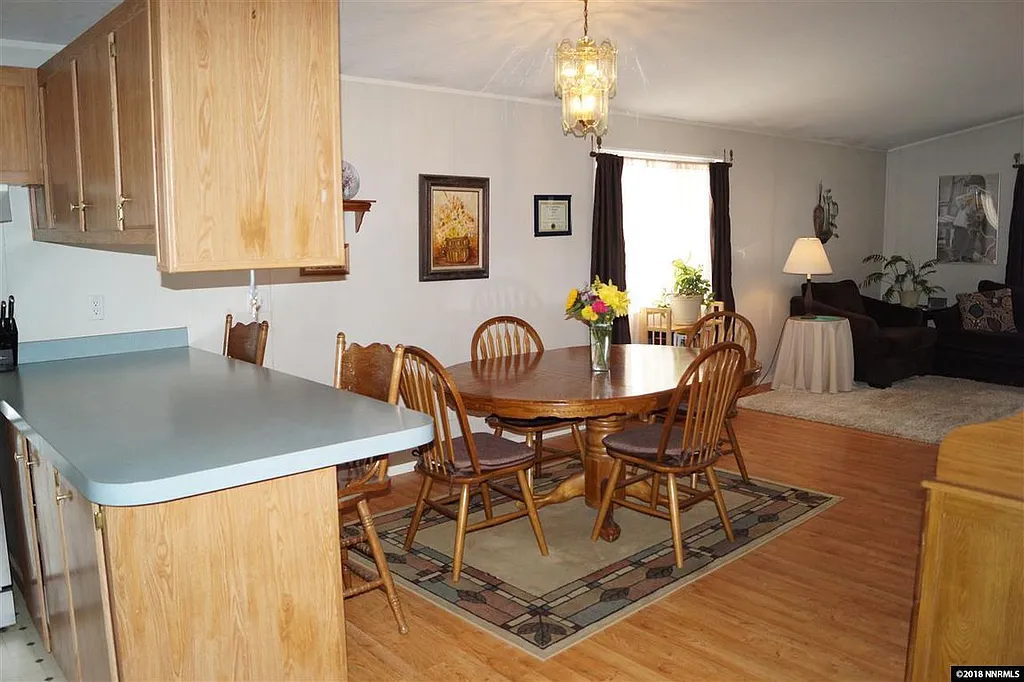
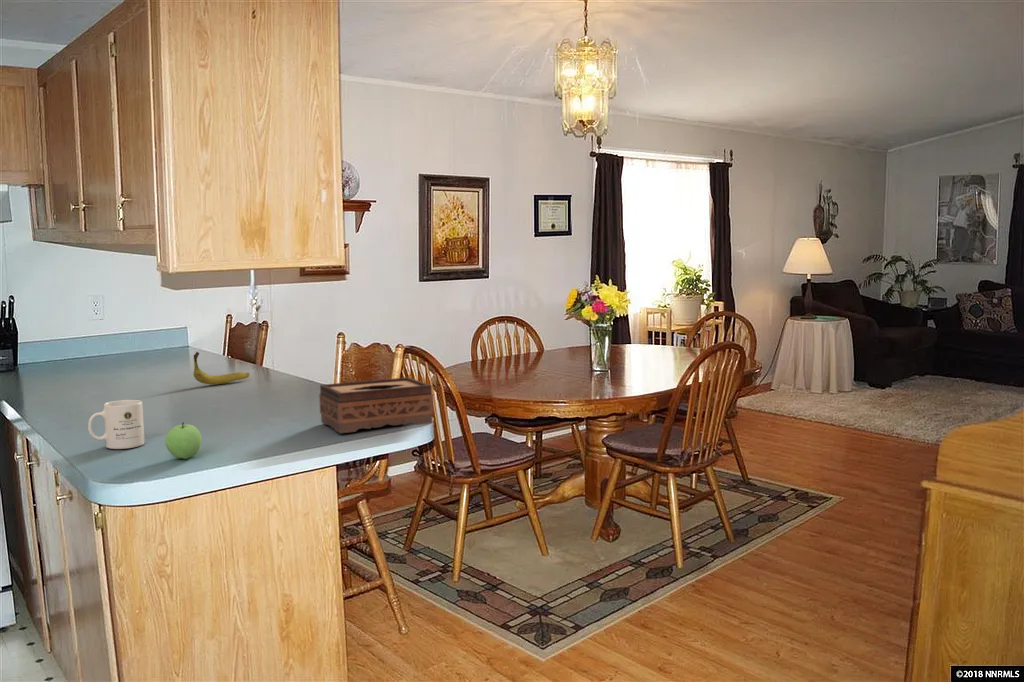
+ tissue box (376, 403)
+ mug (116, 424)
+ banana (221, 375)
+ apple (183, 440)
